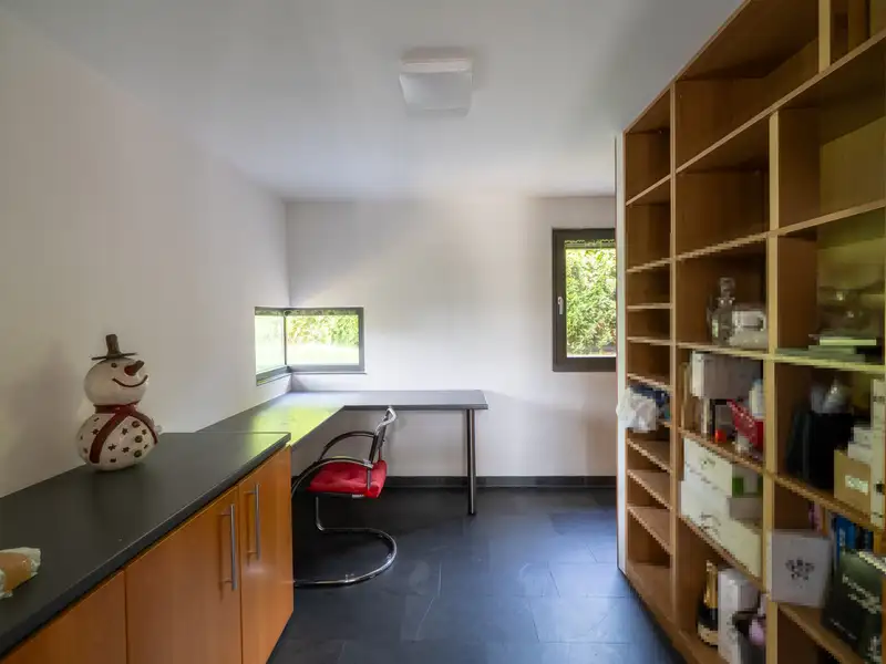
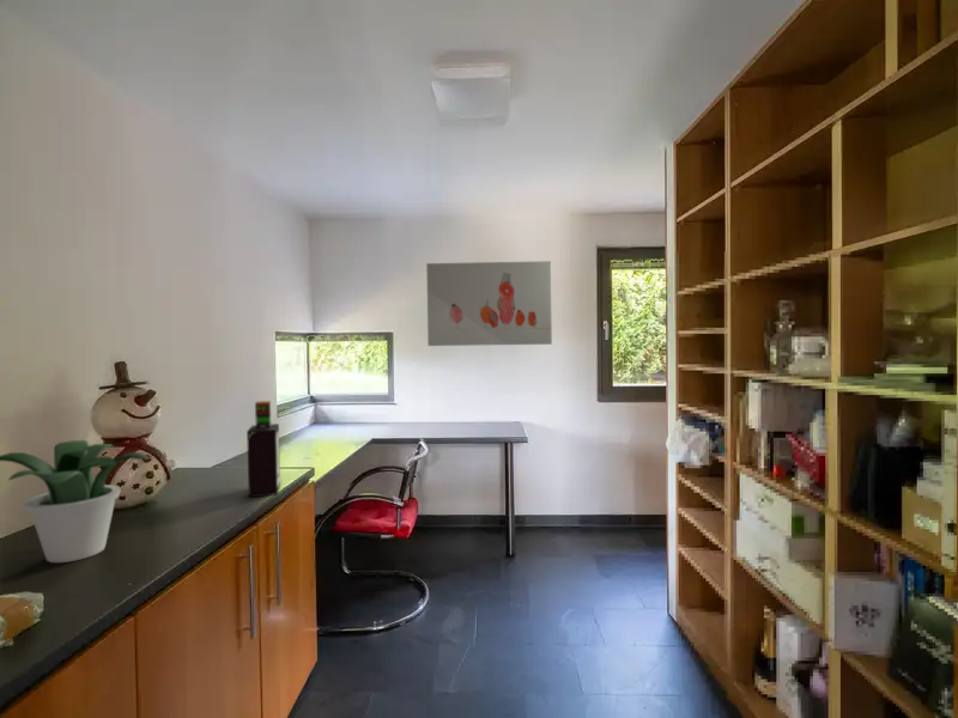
+ bottle (263, 446)
+ potted plant (69, 498)
+ wall art (489, 304)
